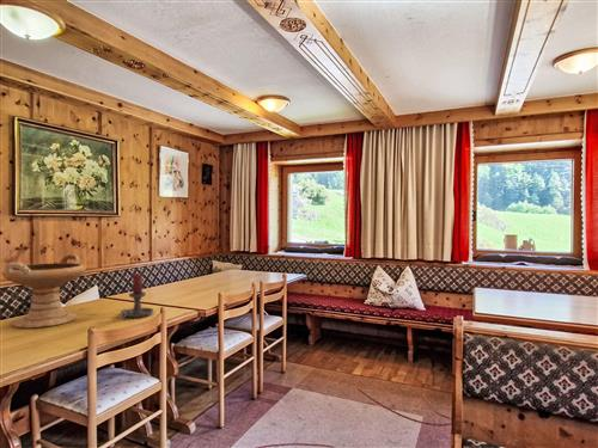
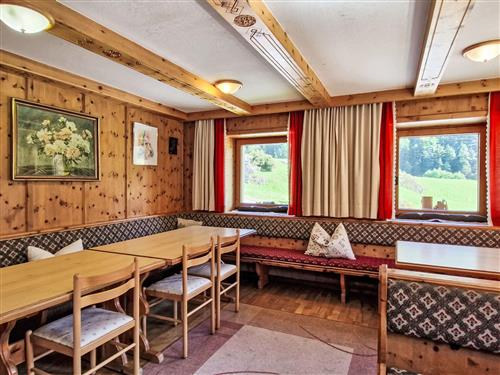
- decorative bowl (45, 289)
- candle holder (134, 294)
